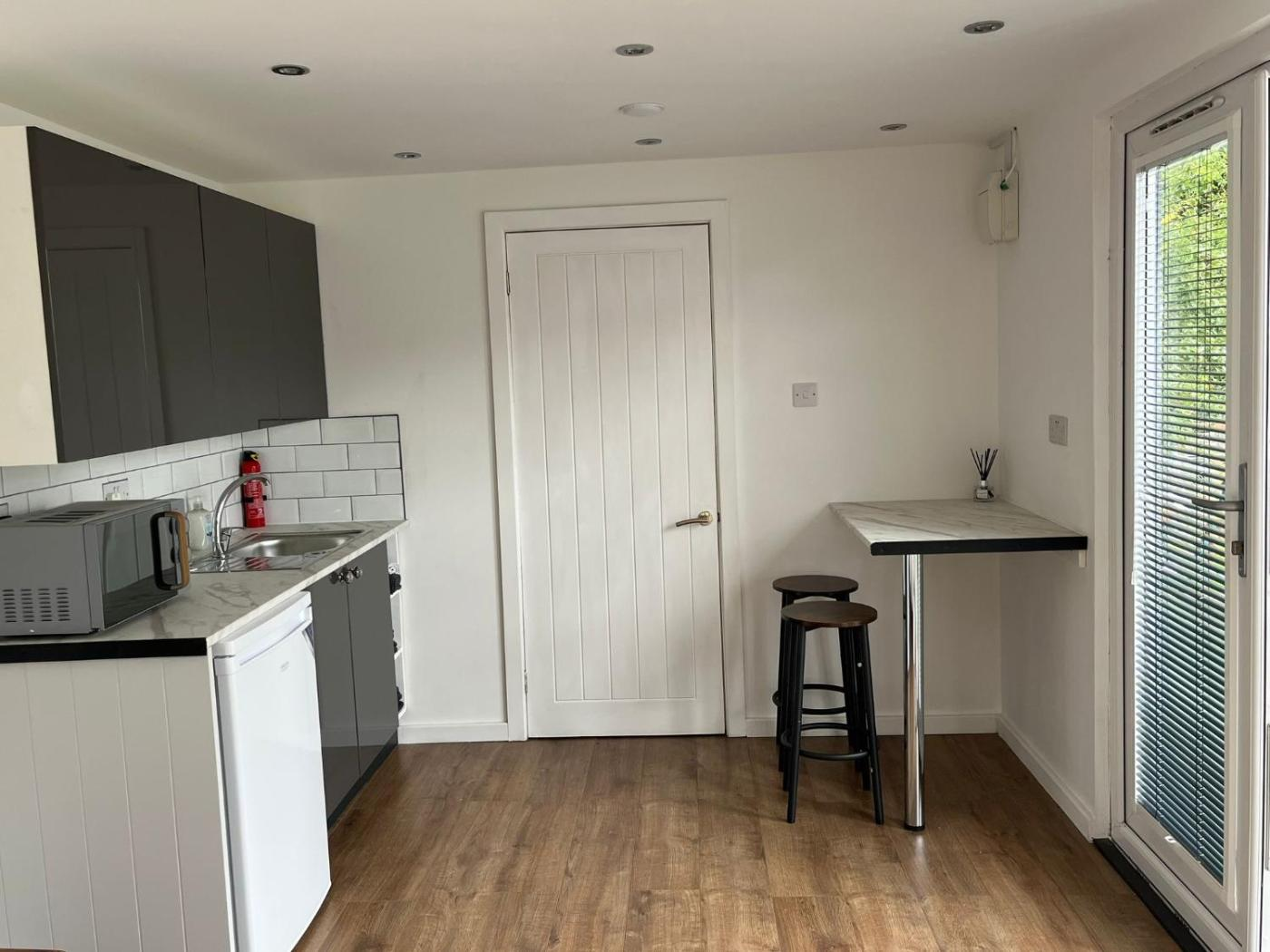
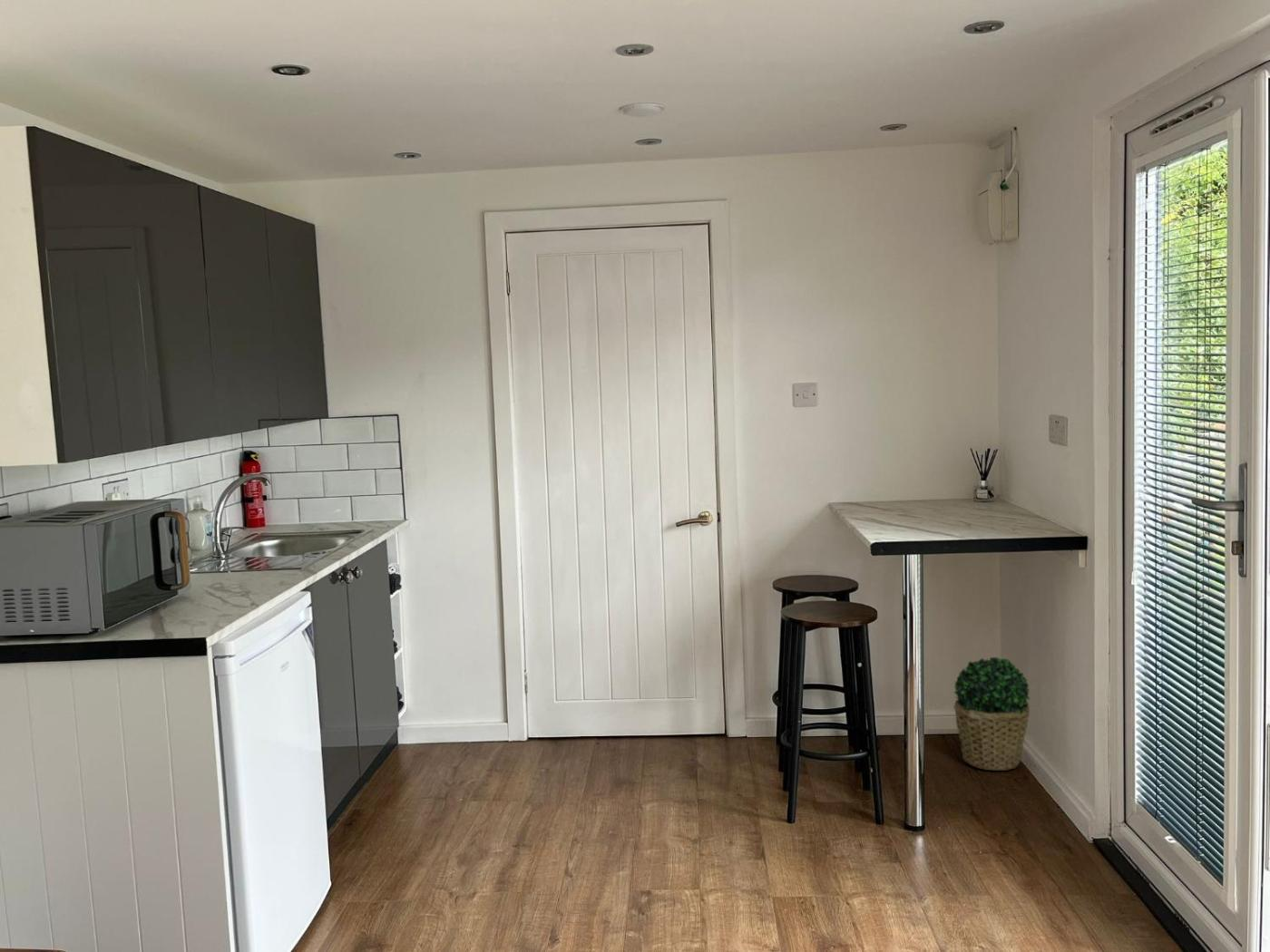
+ potted plant (992, 710)
